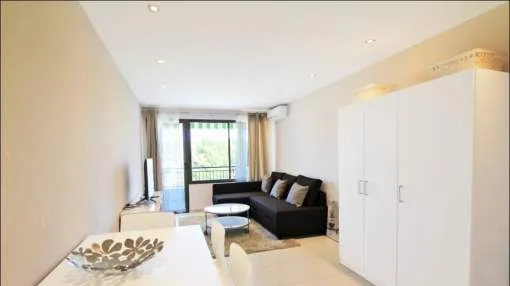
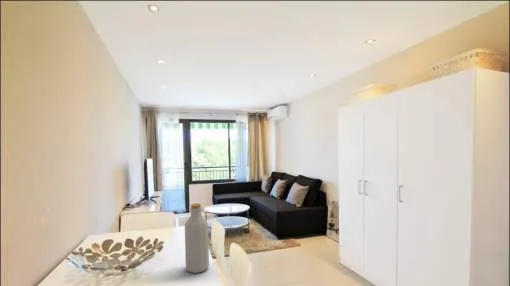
+ bottle (196, 236)
